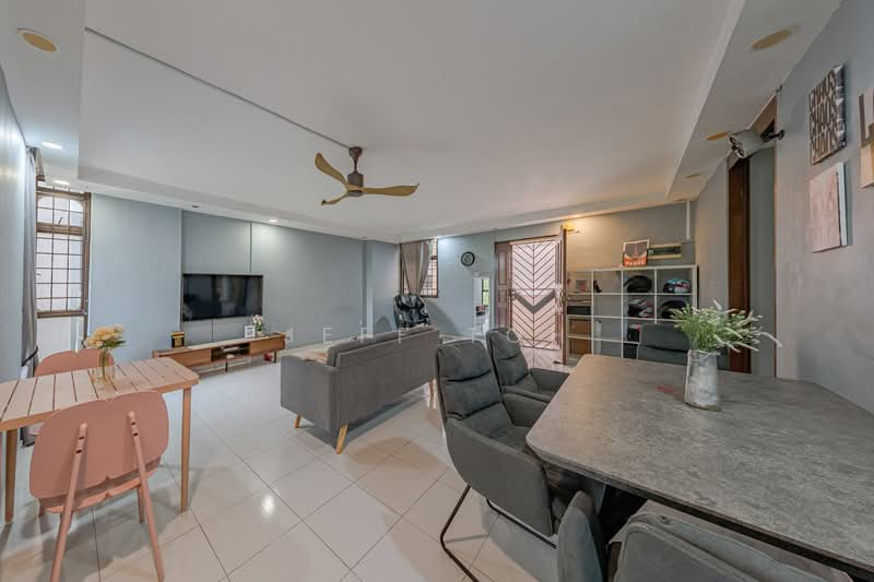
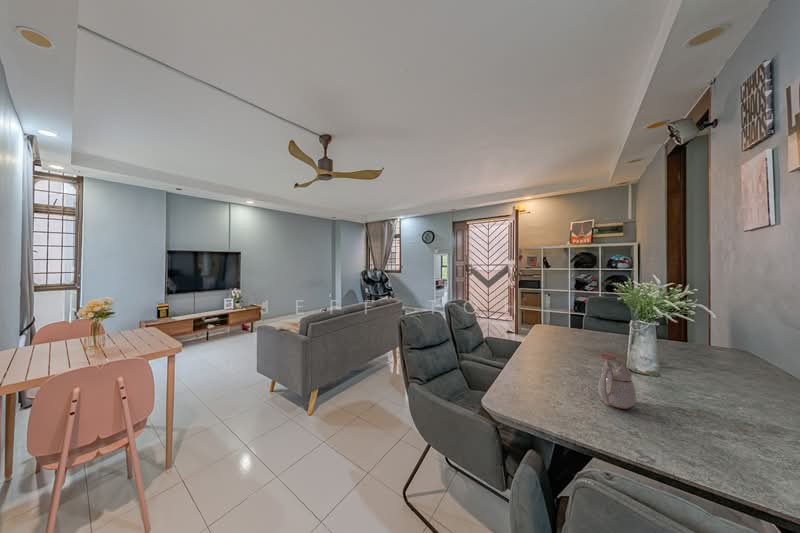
+ teapot (615, 383)
